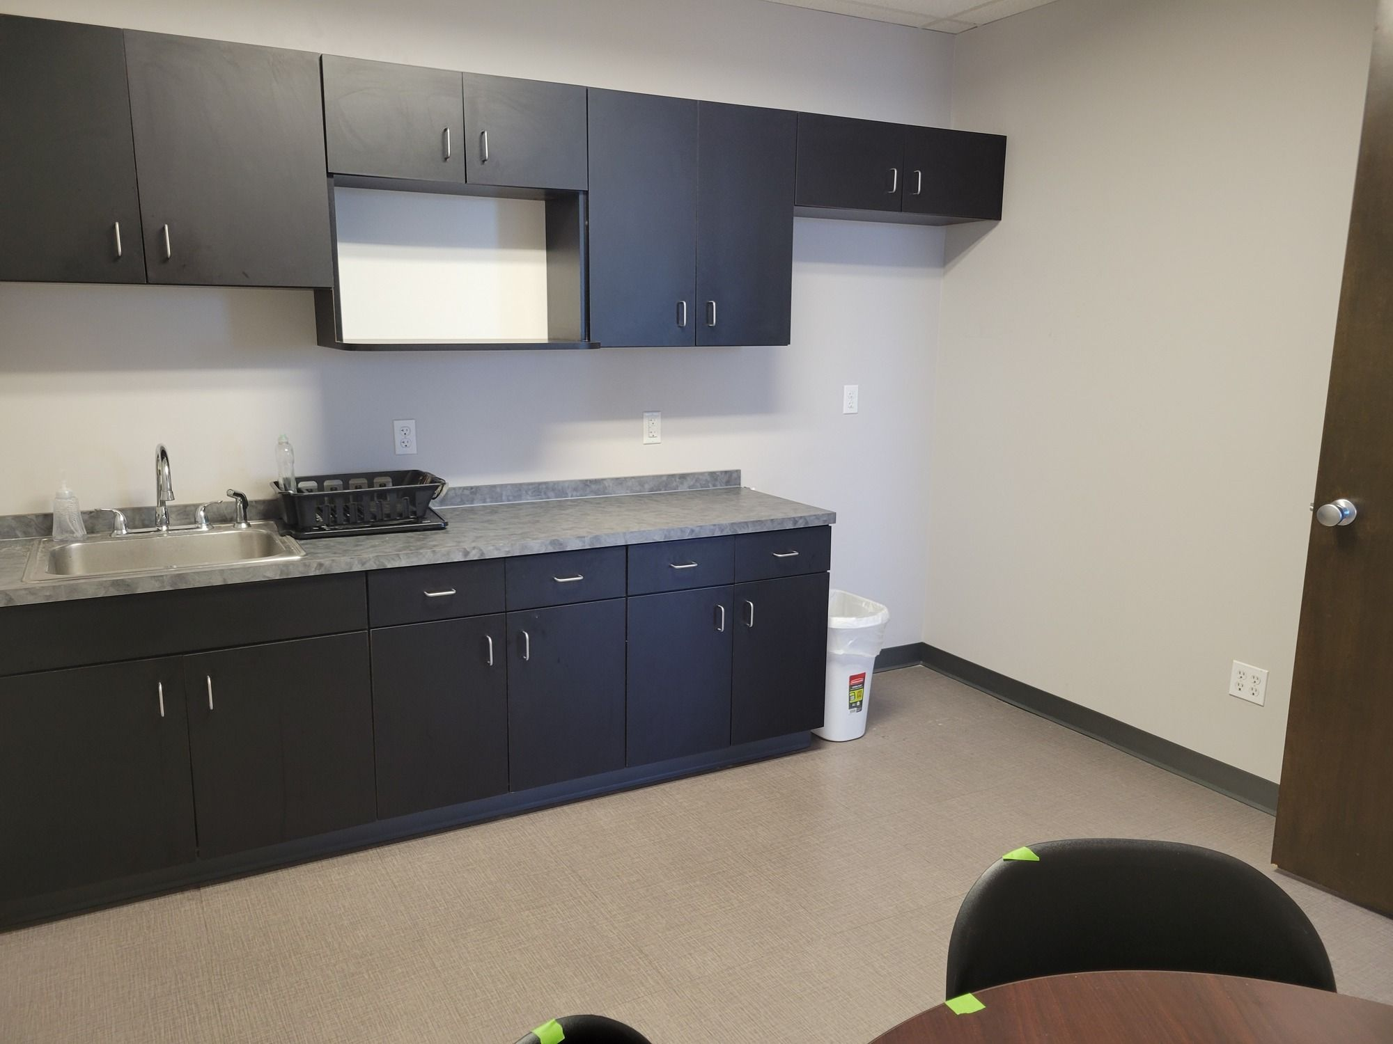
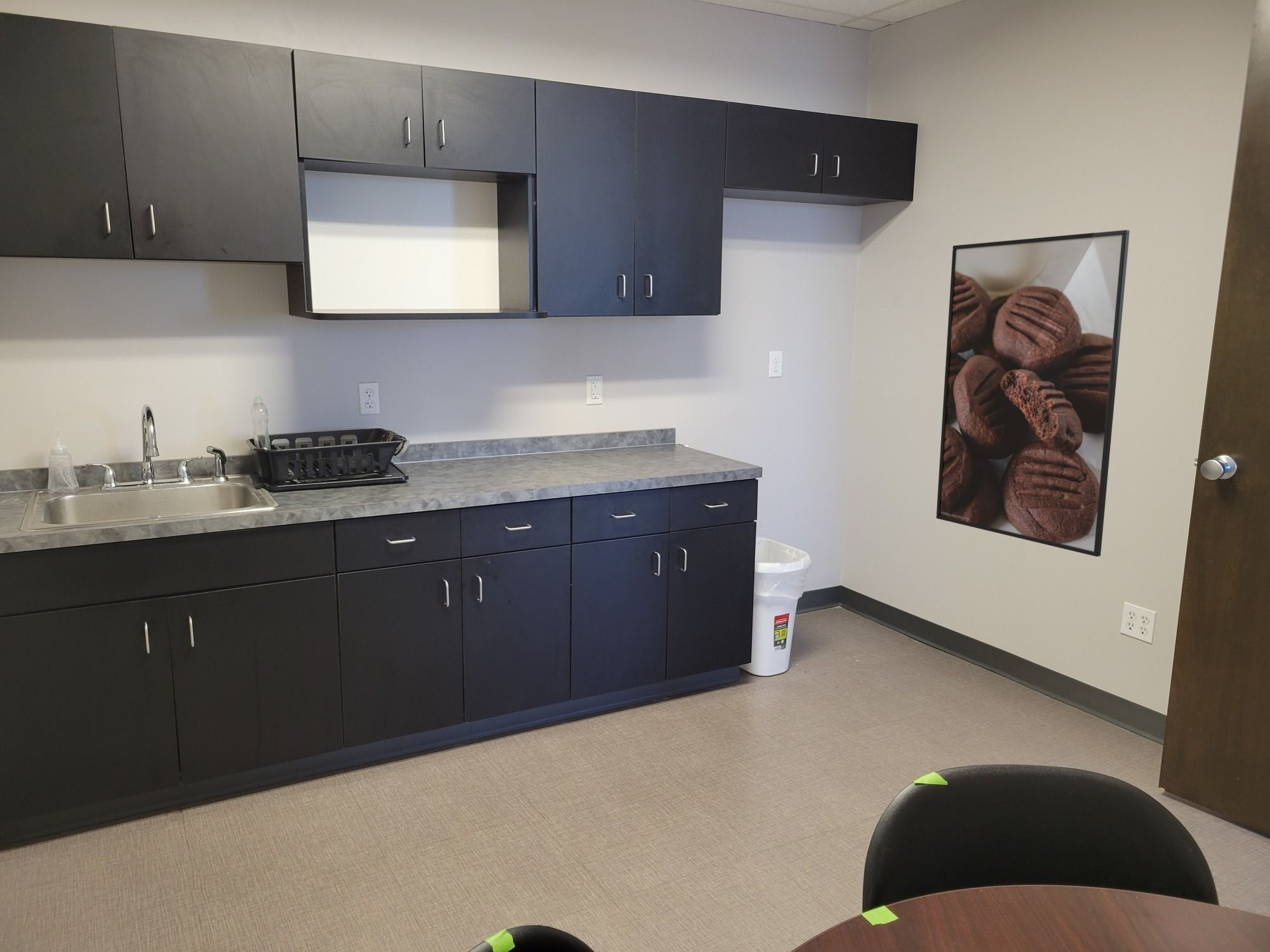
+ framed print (1022, 390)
